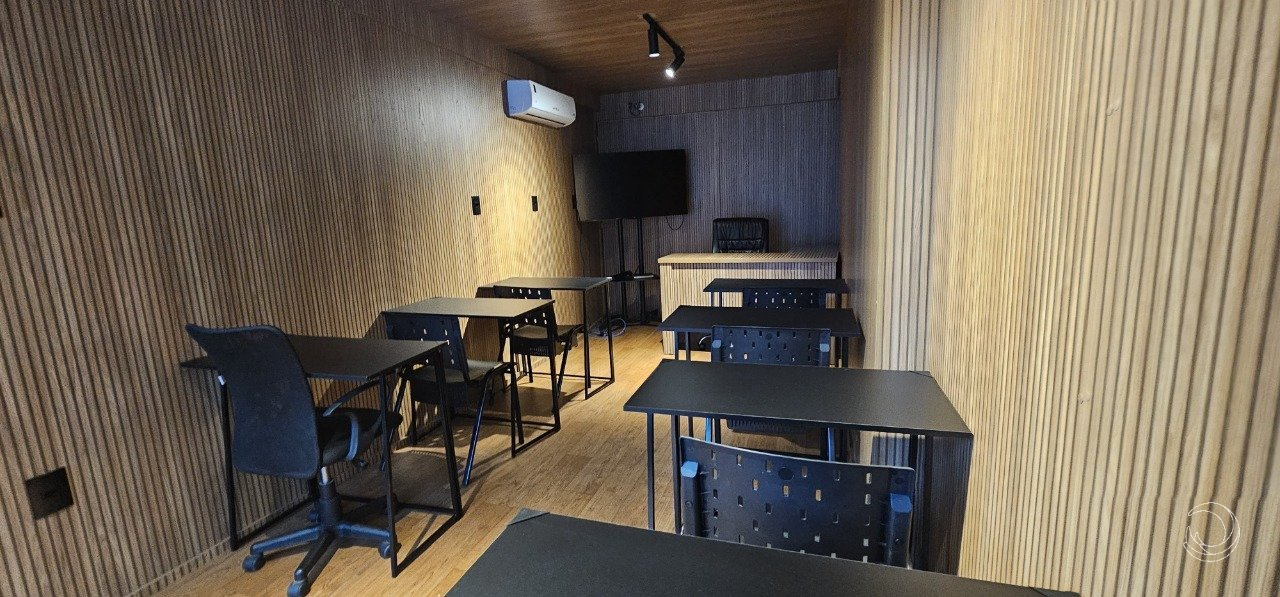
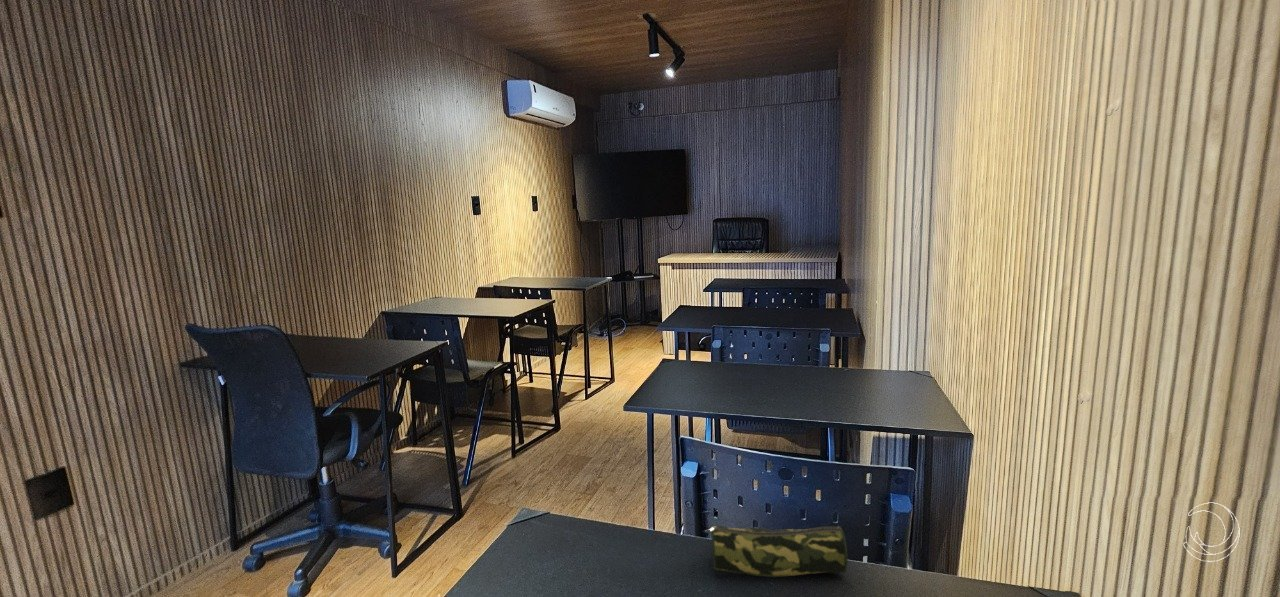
+ pencil case (773, 549)
